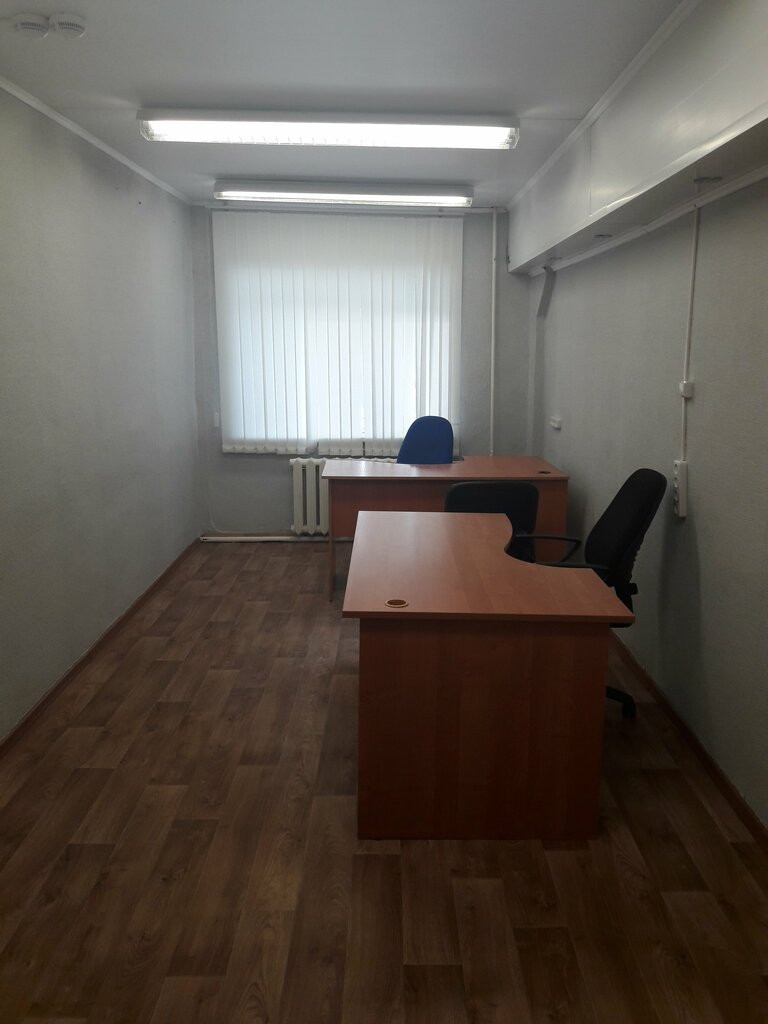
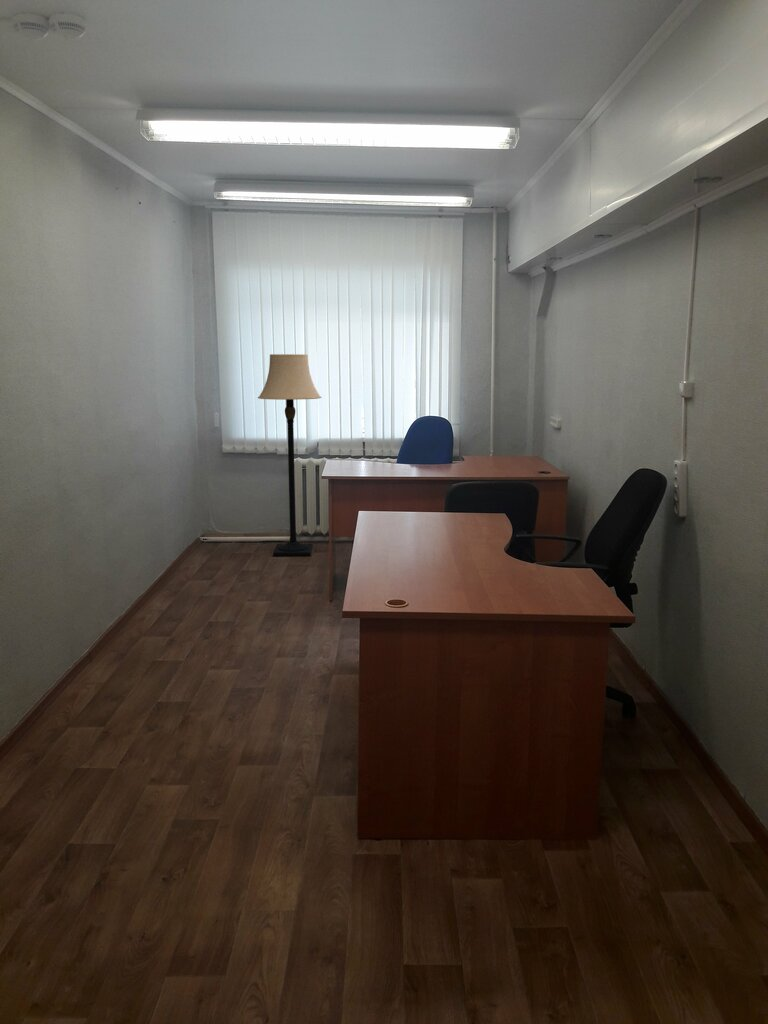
+ lamp (291, 455)
